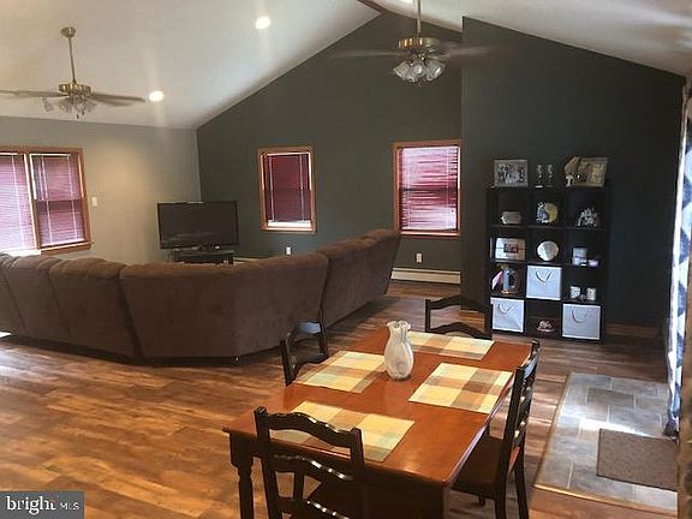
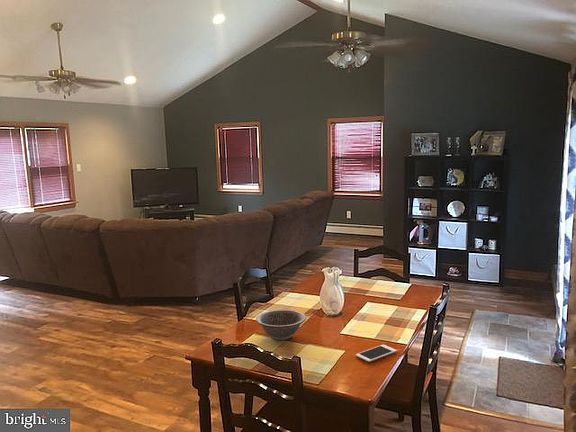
+ cell phone (376, 353)
+ decorative bowl (281, 326)
